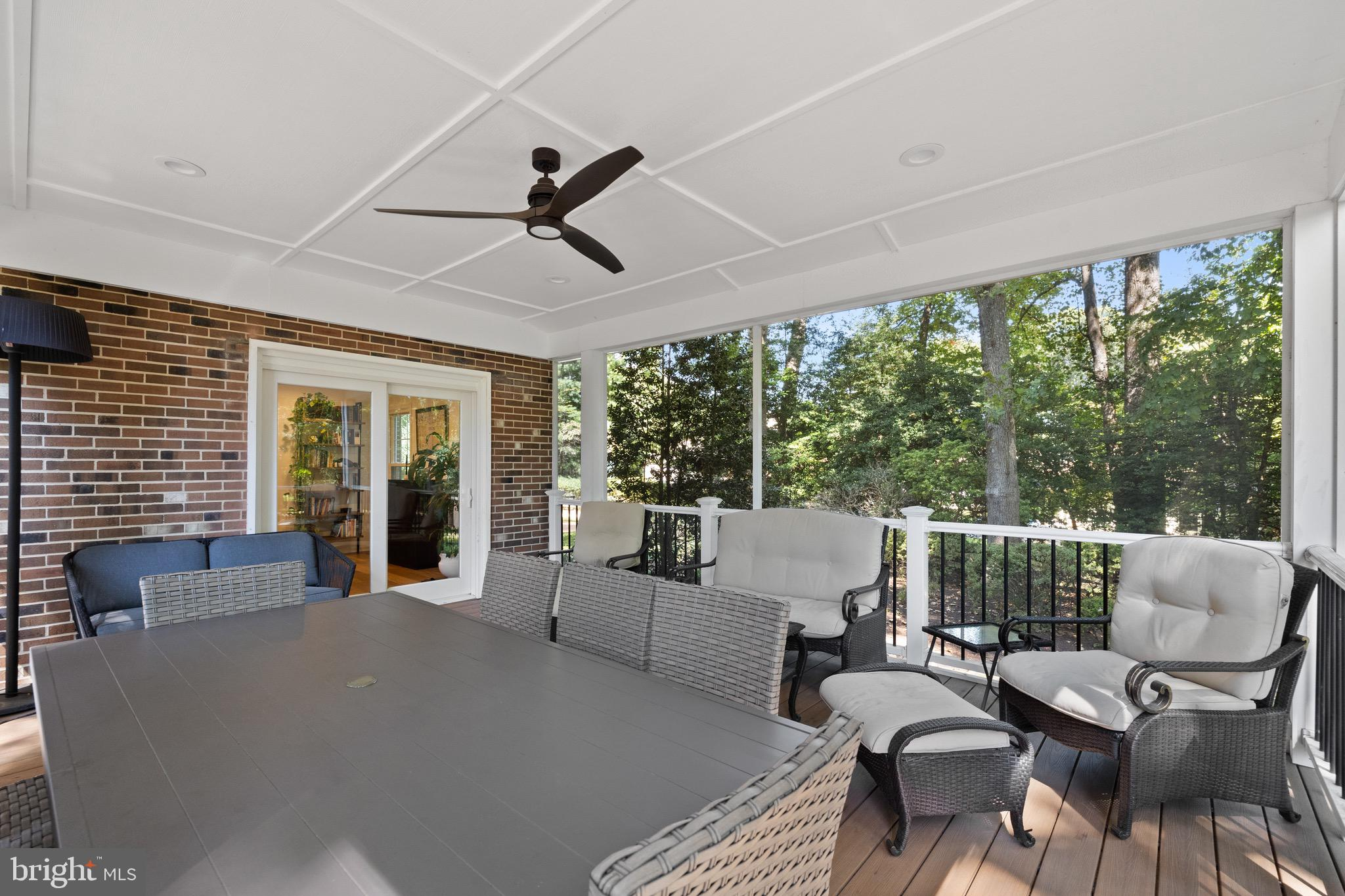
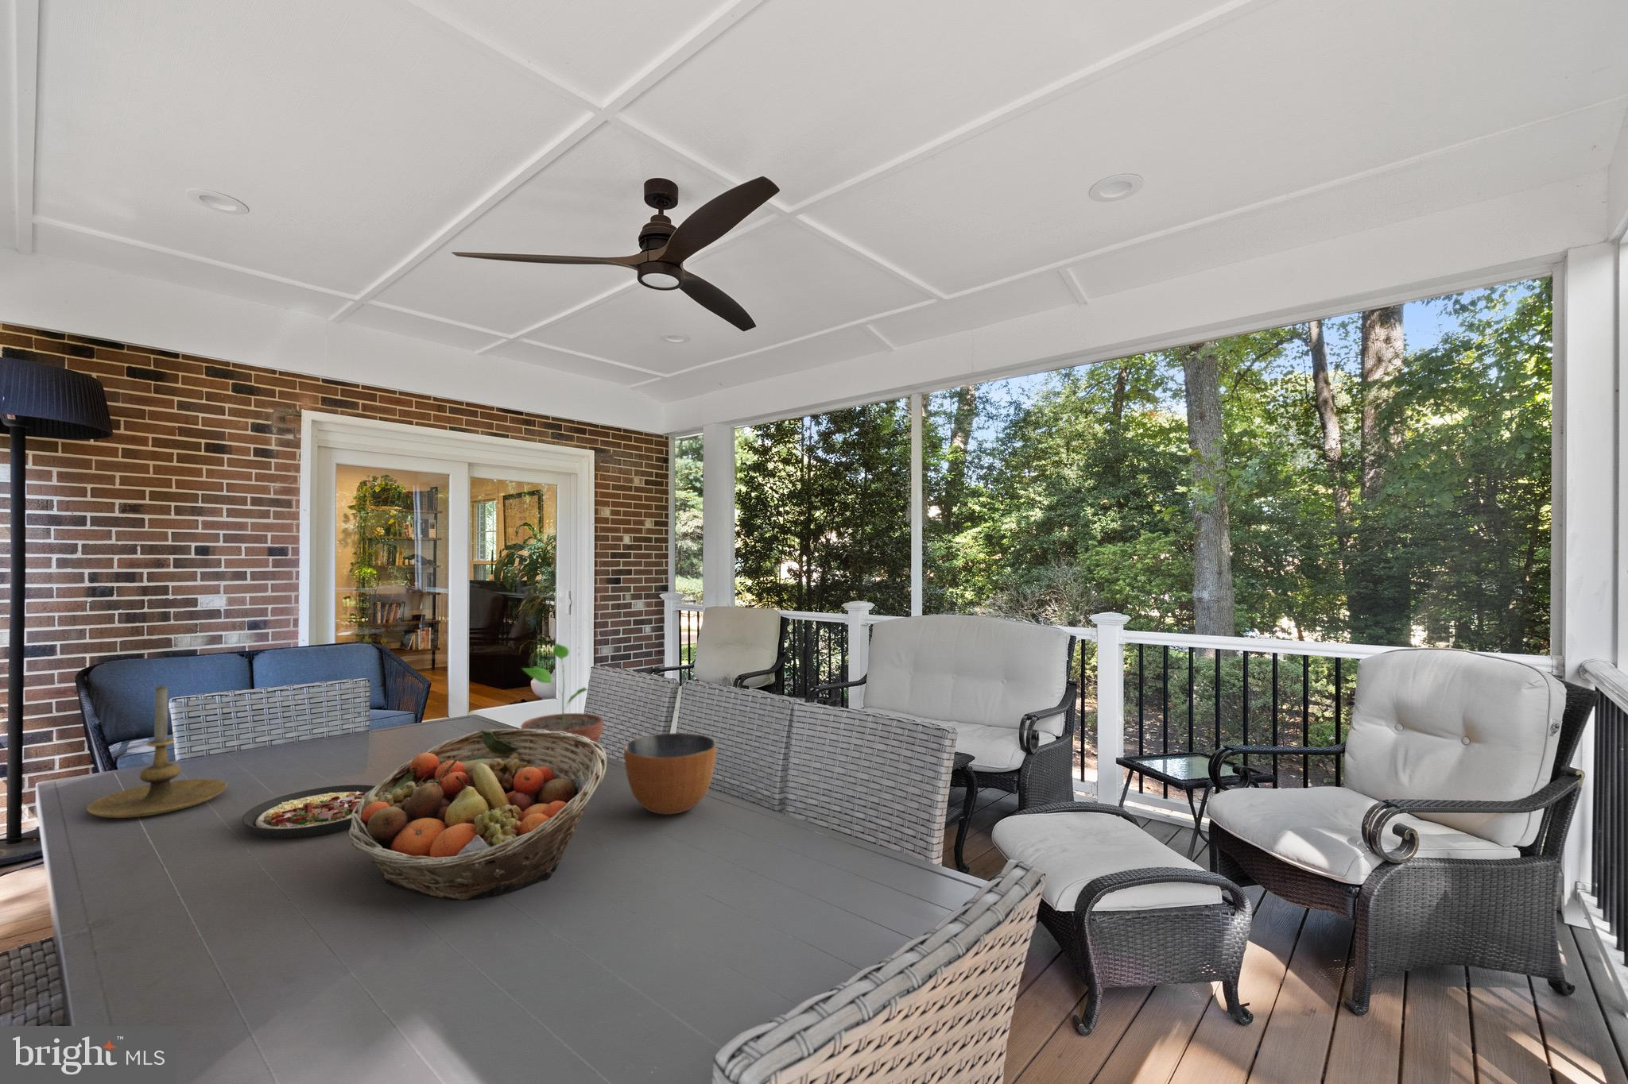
+ potted plant (563, 713)
+ bowl (671, 775)
+ plate (321, 808)
+ candle holder (161, 743)
+ fruit basket (483, 806)
